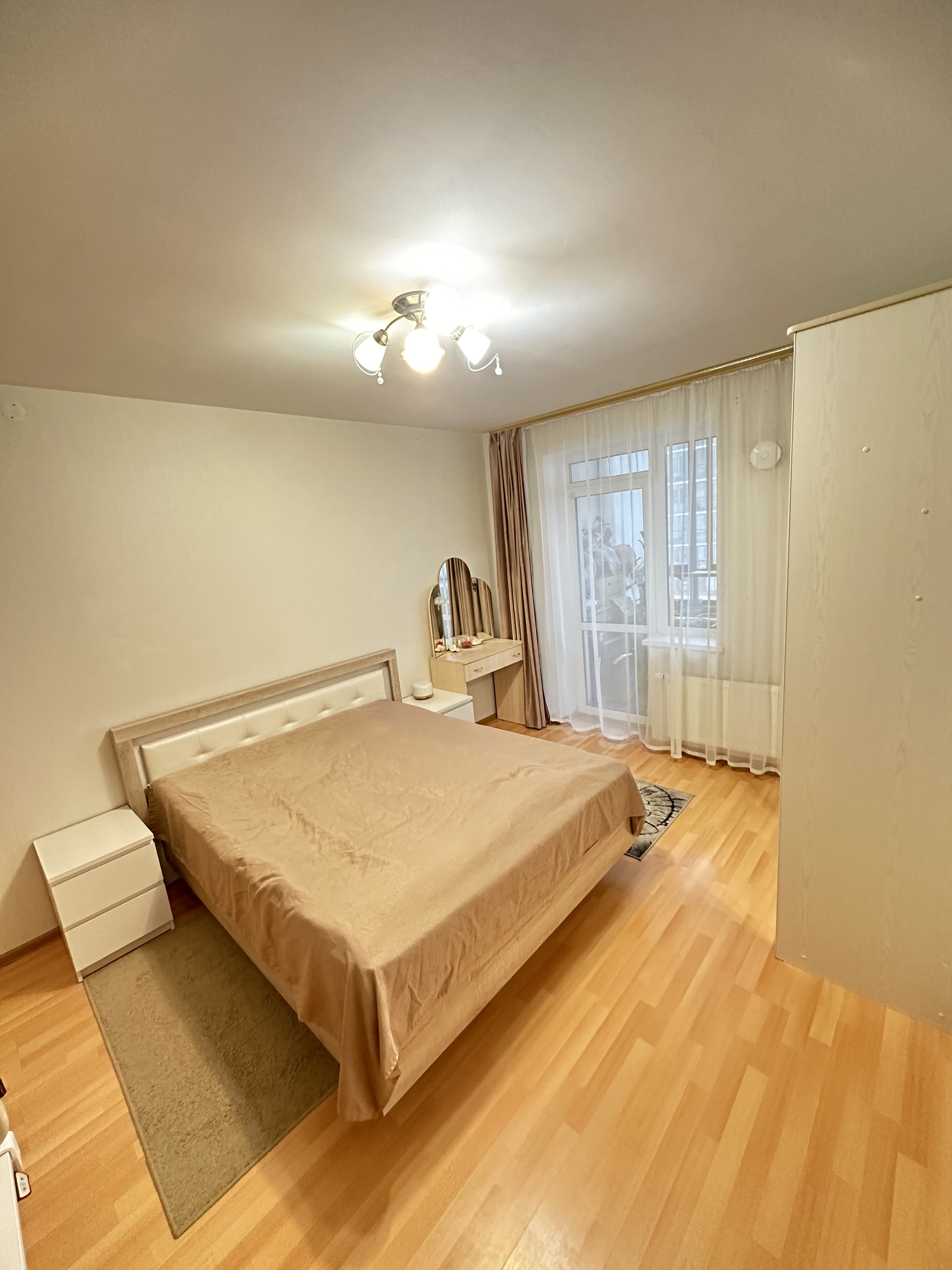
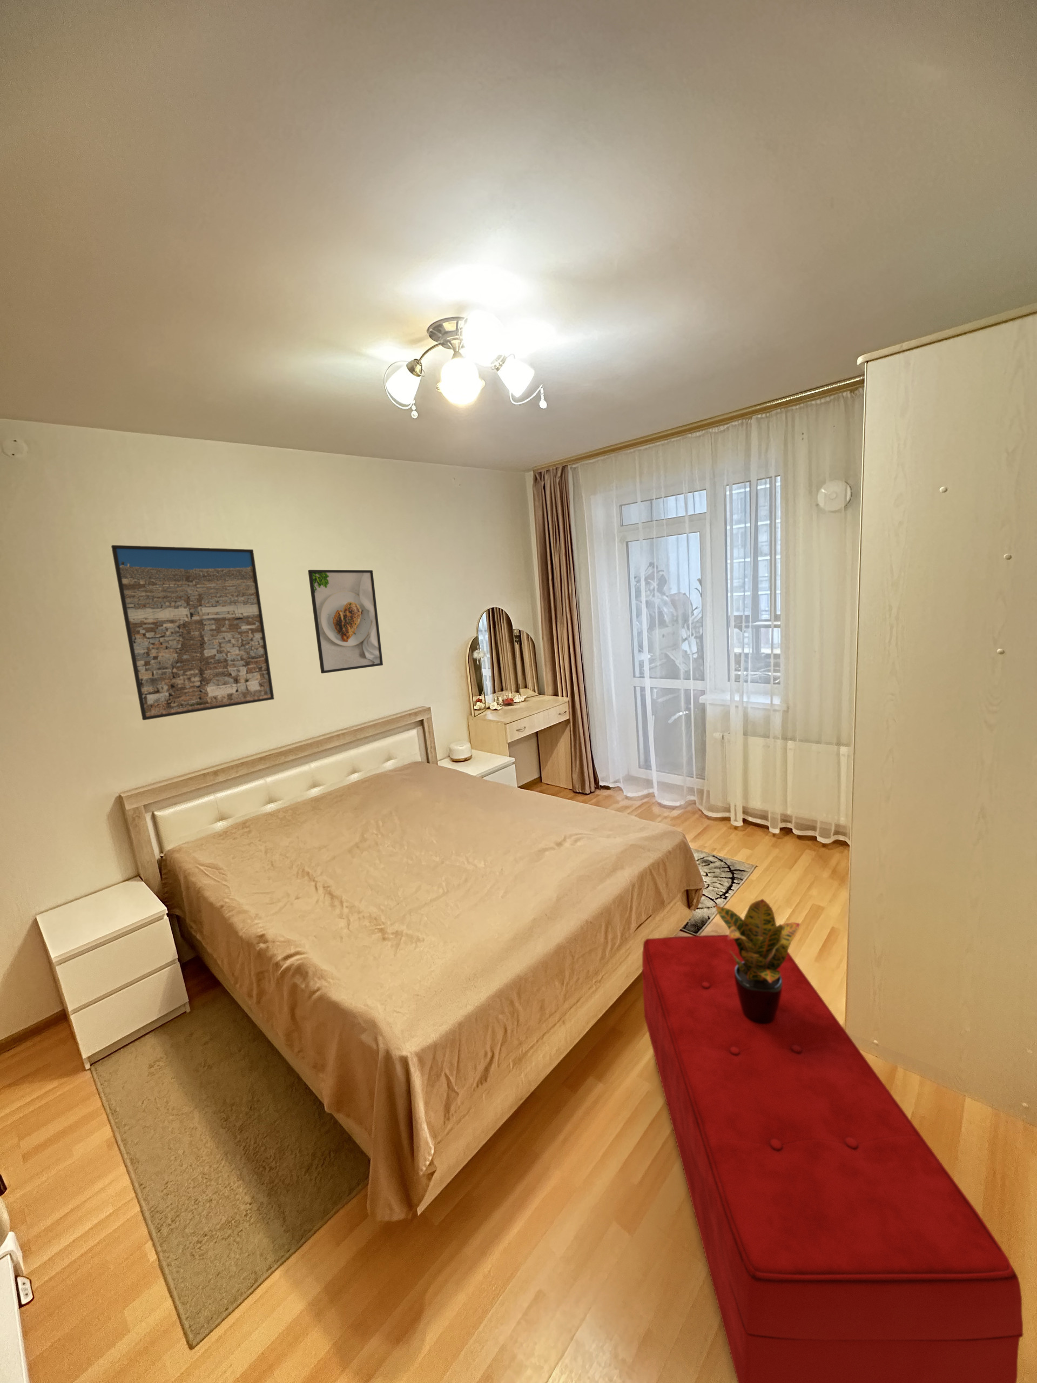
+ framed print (347, 621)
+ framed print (200, 629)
+ potted plant (755, 958)
+ bench (766, 1122)
